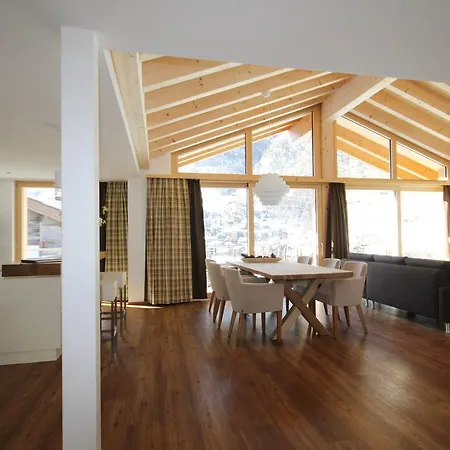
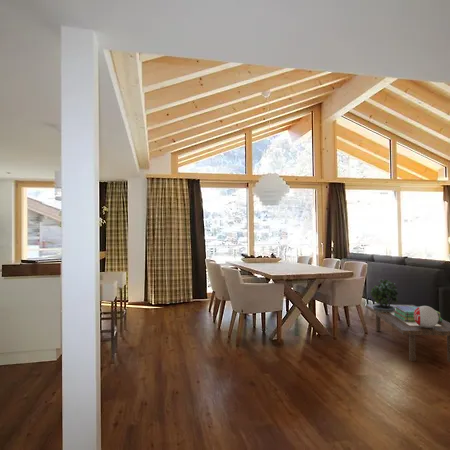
+ decorative sphere (425, 316)
+ potted plant (384, 294)
+ coffee table (409, 329)
+ stack of books (414, 311)
